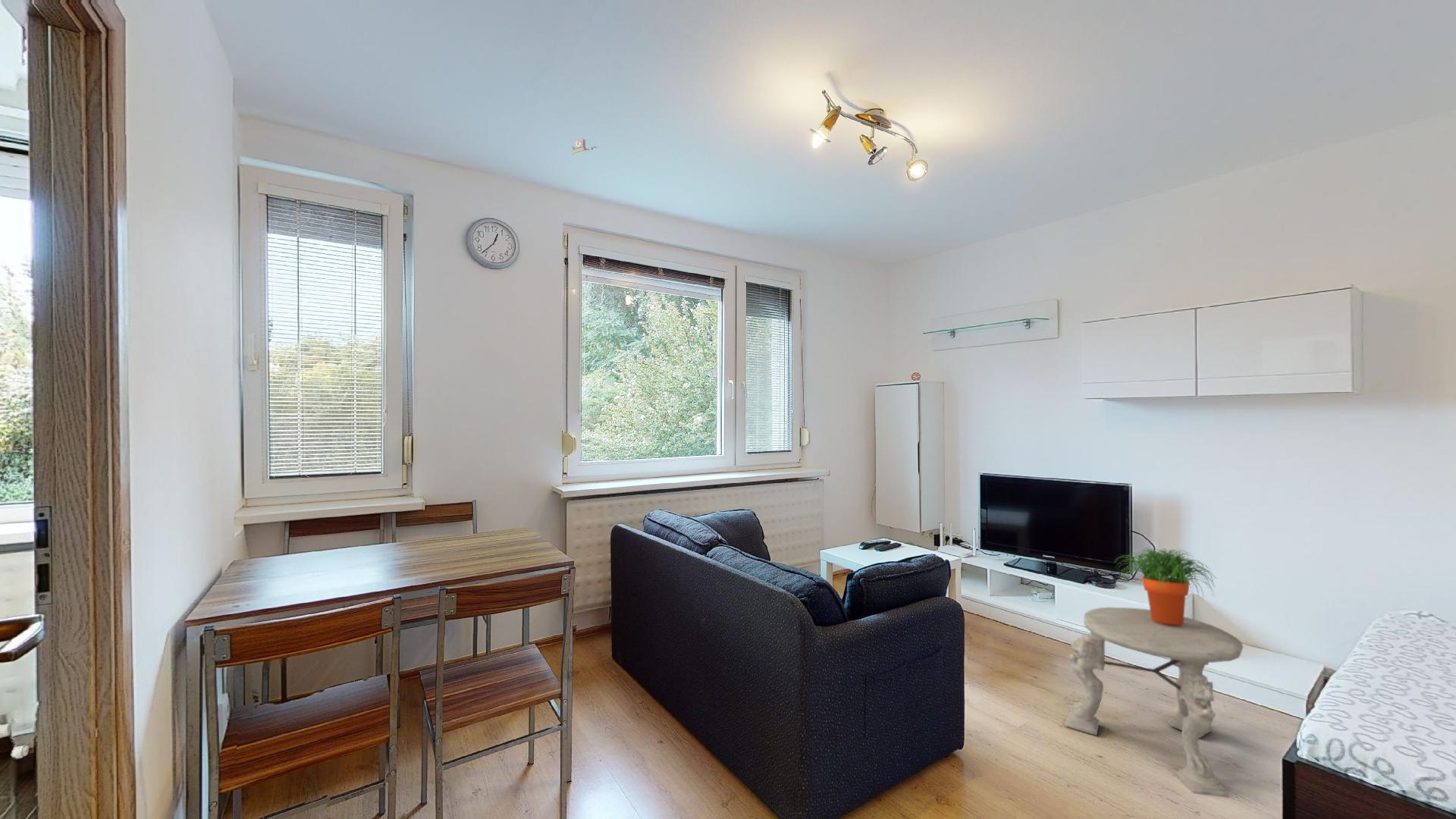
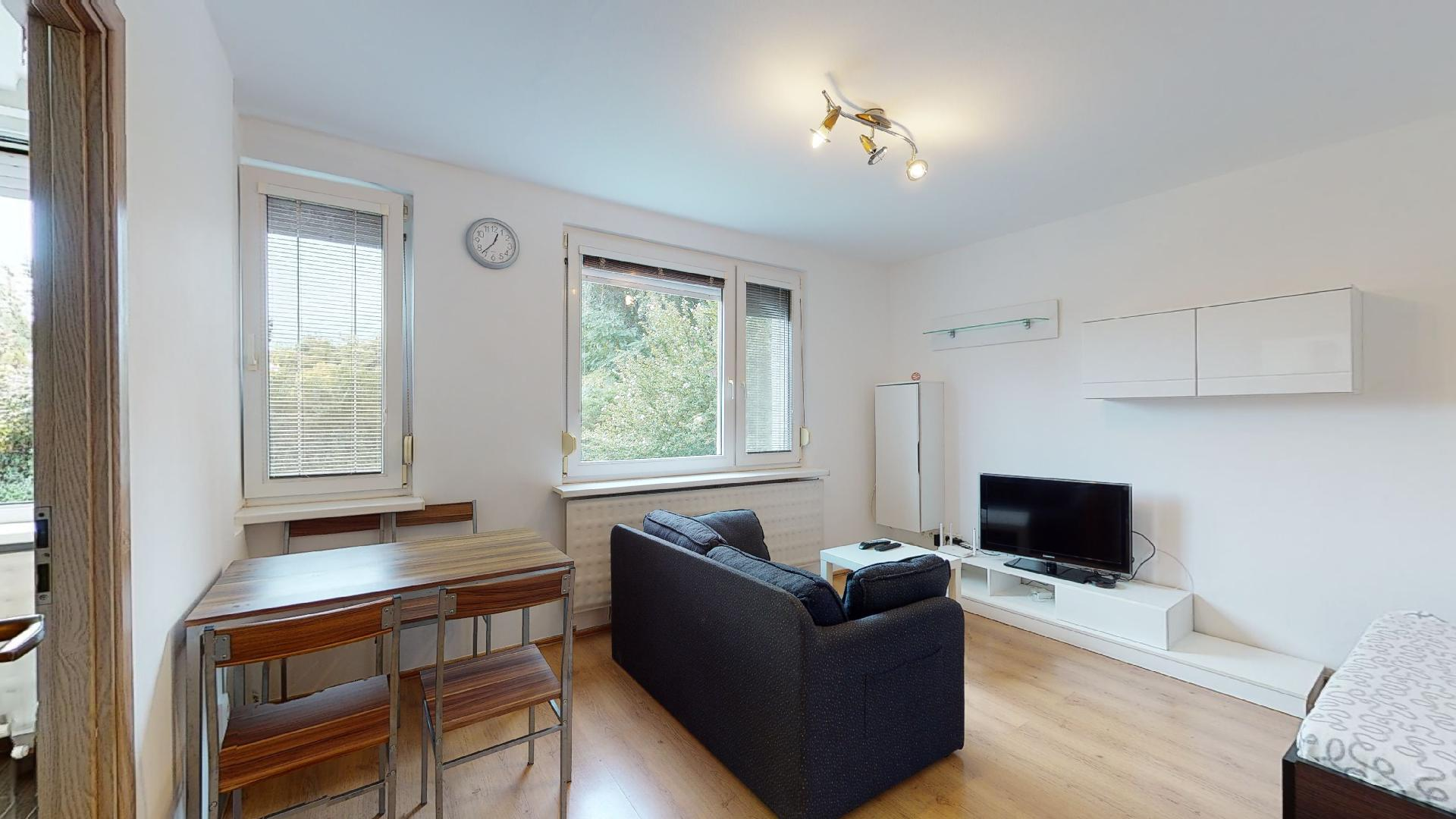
- potted plant (1169, 586)
- tape dispenser (584, 145)
- side table (1164, 679)
